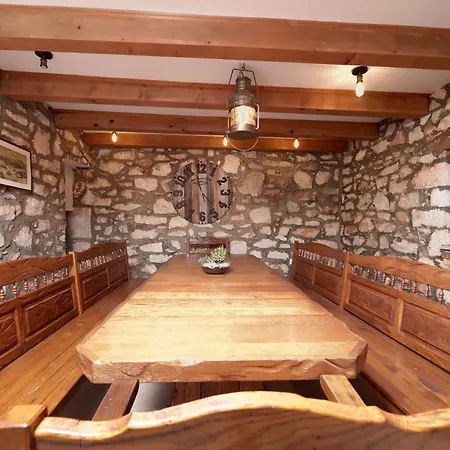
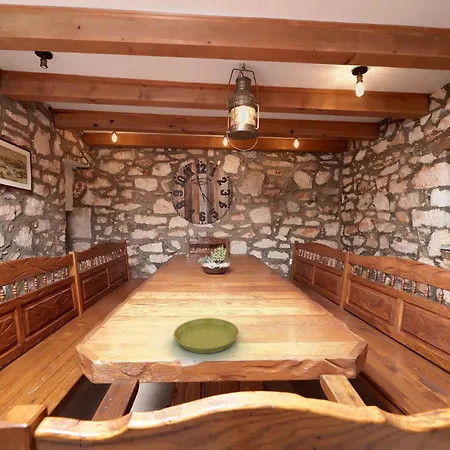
+ saucer (206, 335)
